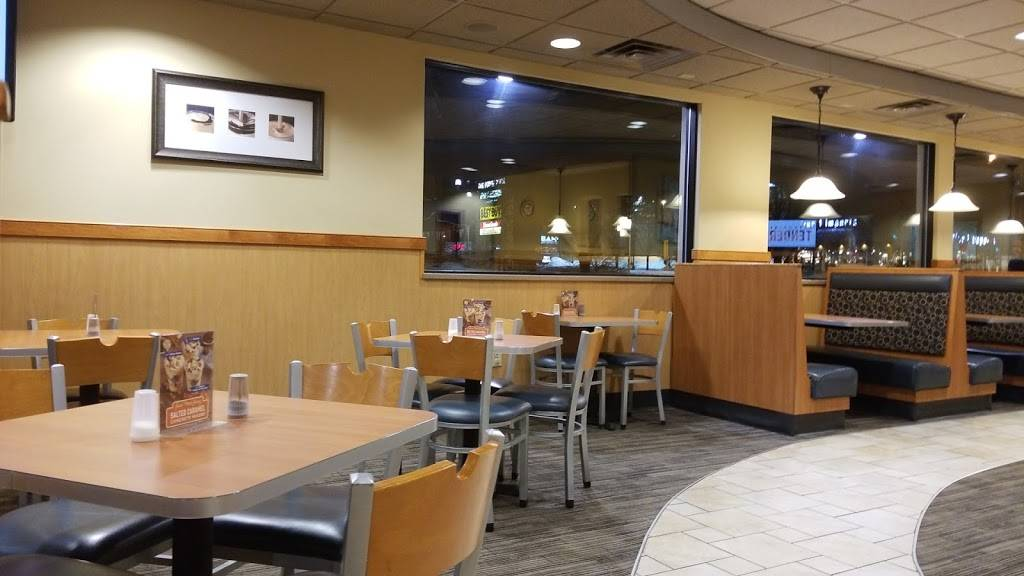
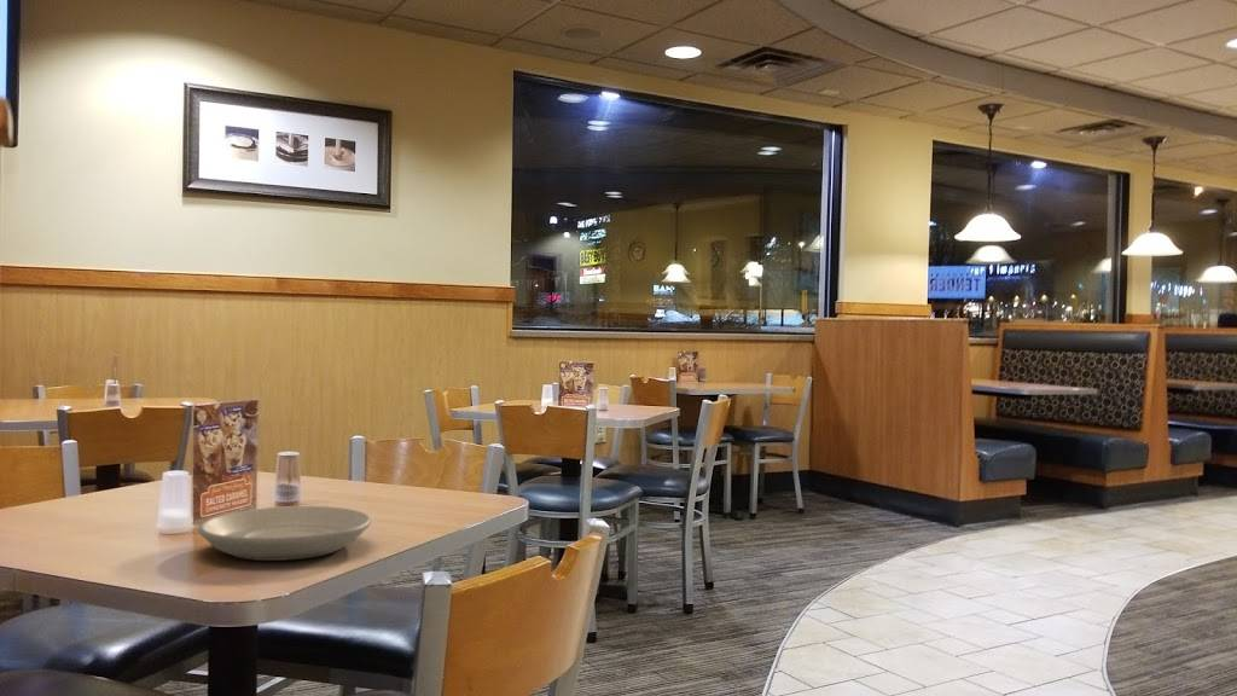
+ plate (286, 533)
